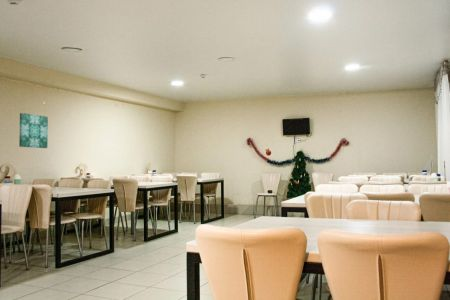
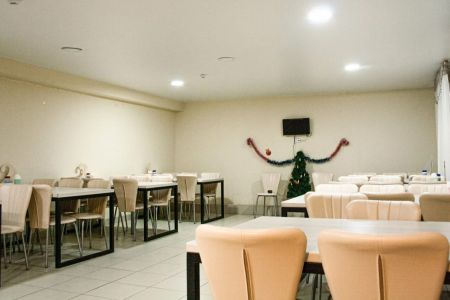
- wall art (34, 131)
